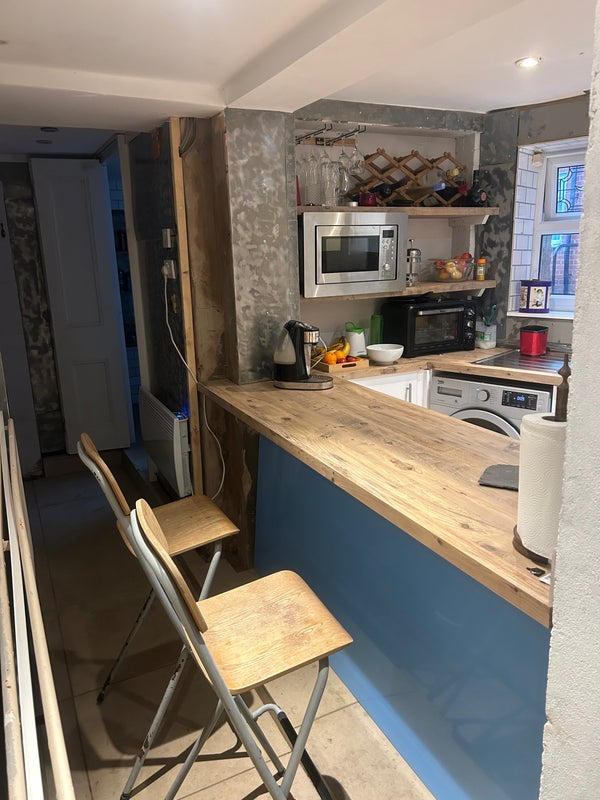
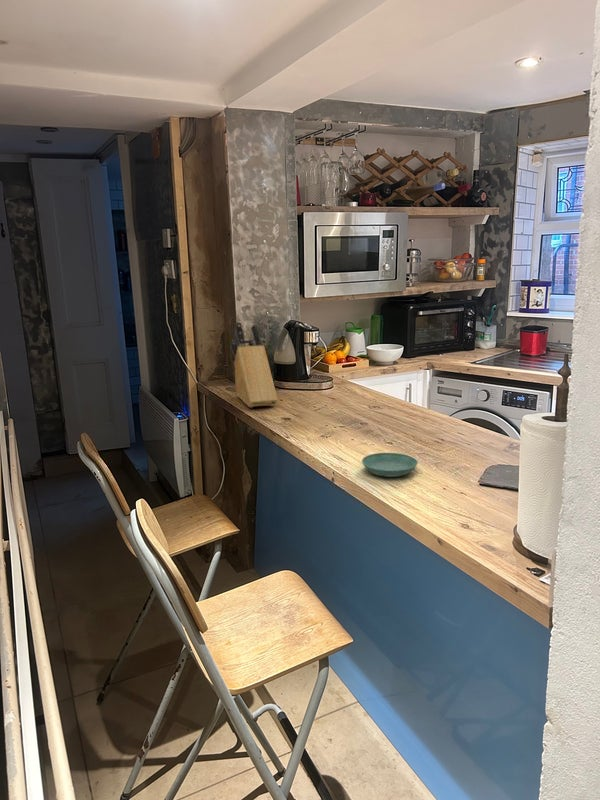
+ knife block (251, 361)
+ saucer (389, 465)
